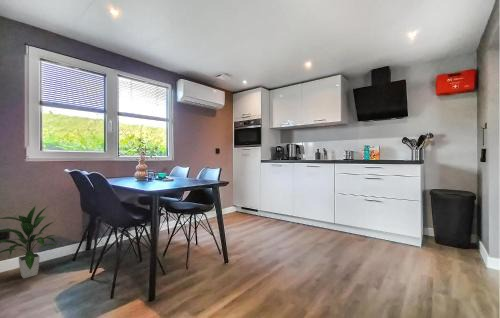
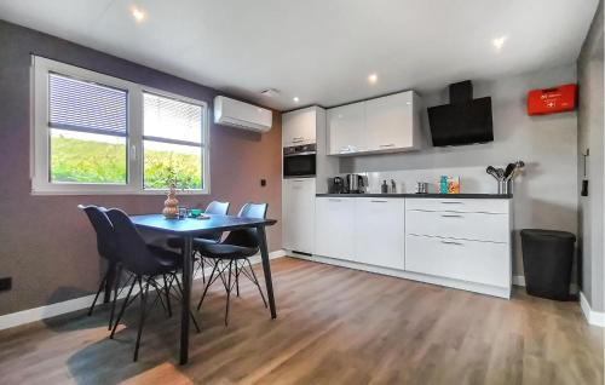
- indoor plant (27, 241)
